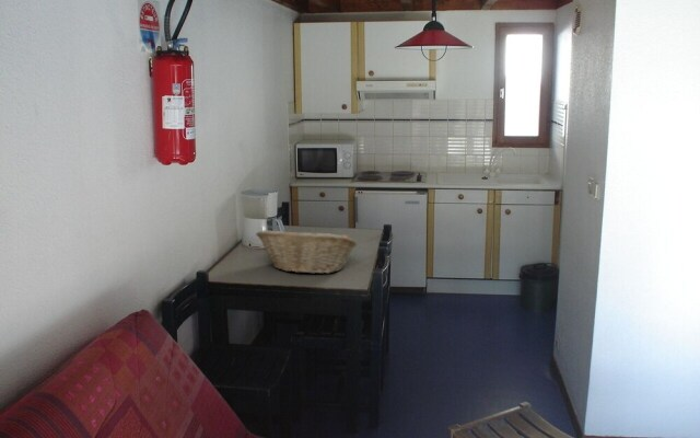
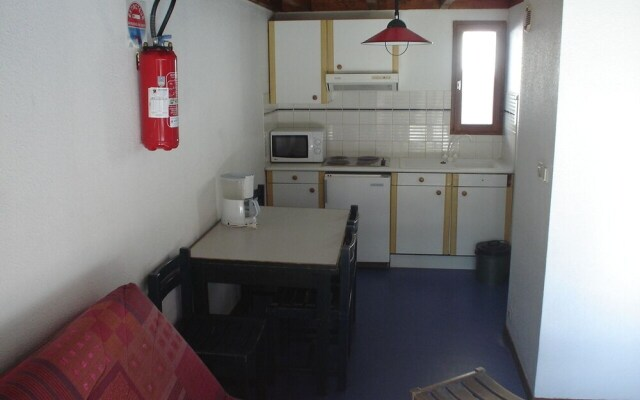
- fruit basket (306, 246)
